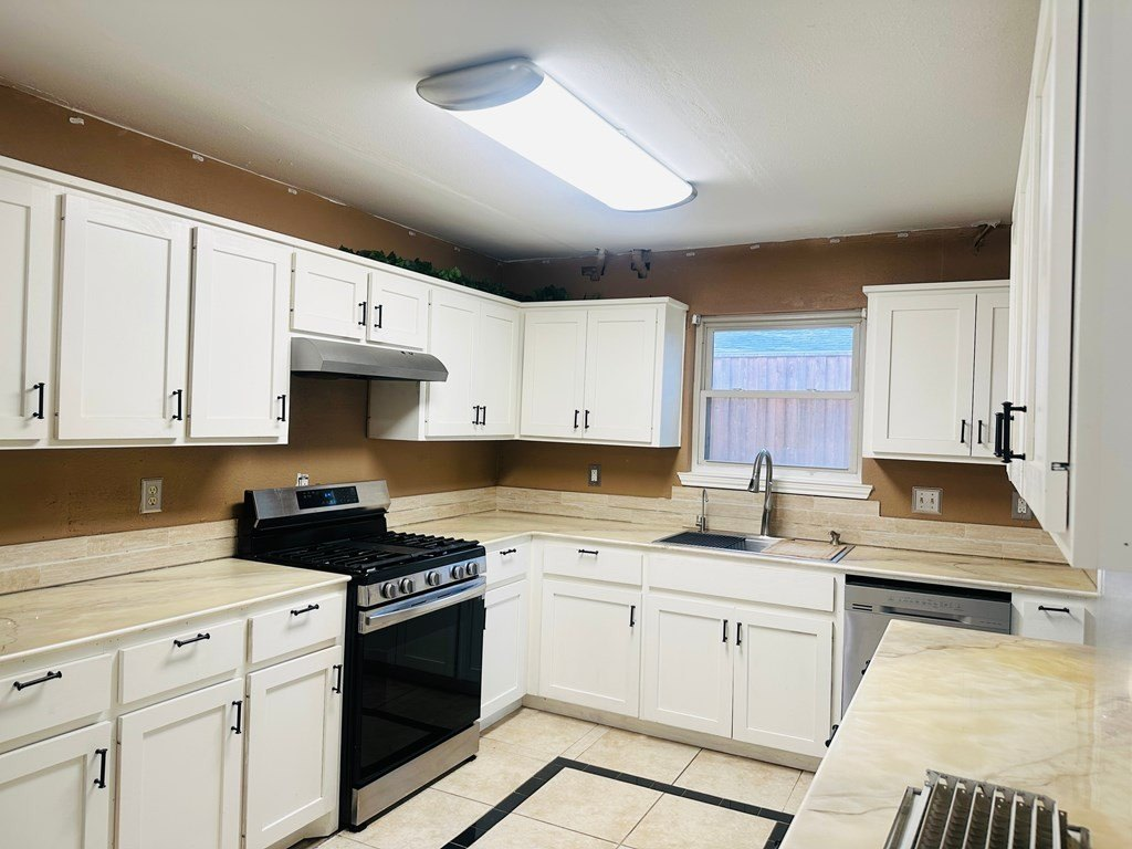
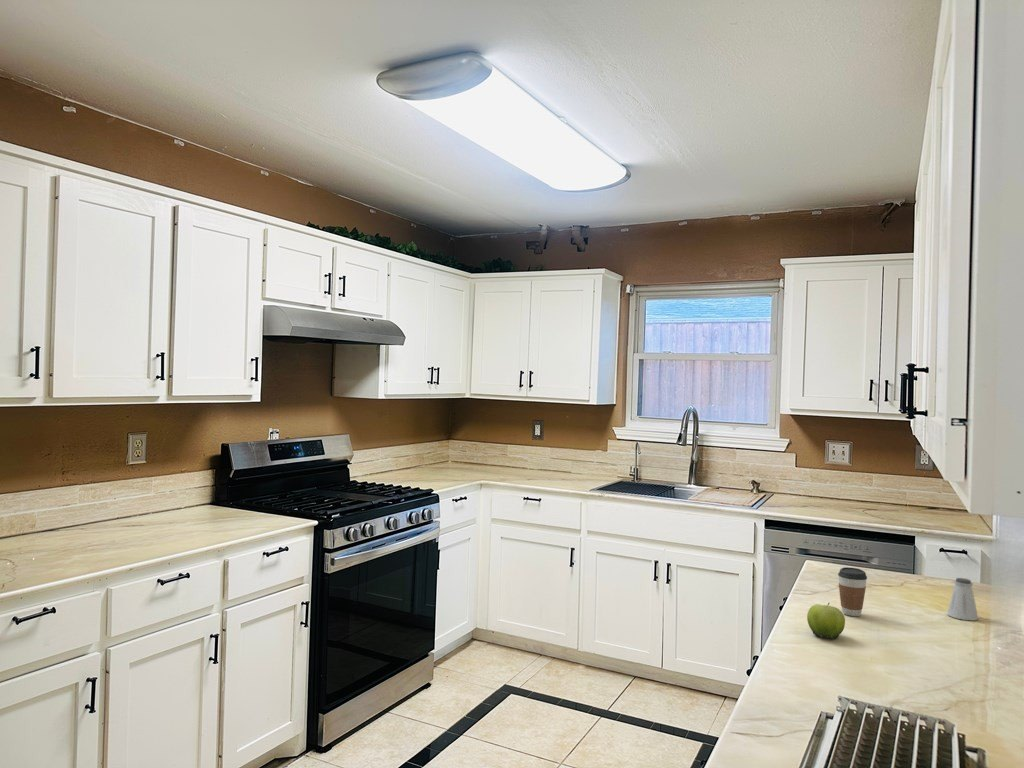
+ coffee cup (852, 591)
+ saltshaker (962, 597)
+ fruit (825, 619)
